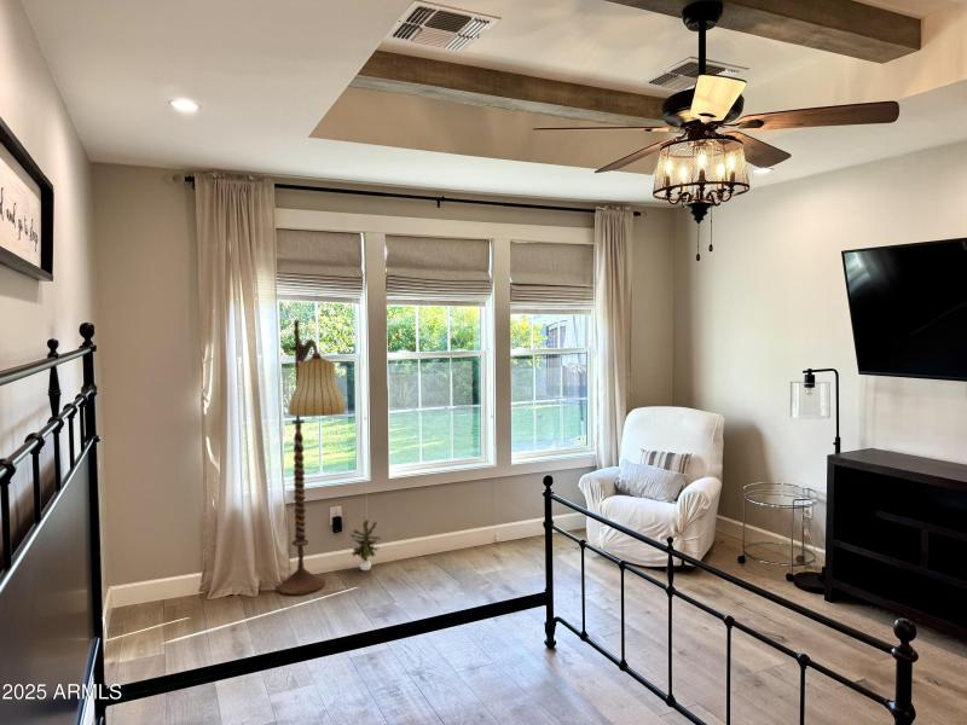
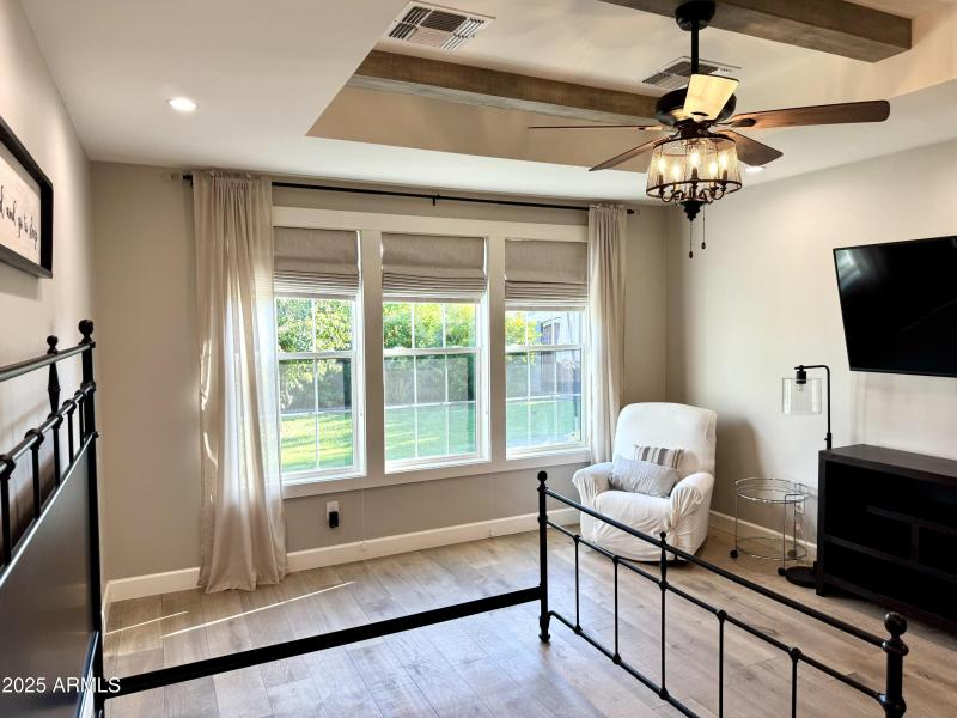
- potted plant (366, 544)
- floor lamp (303, 464)
